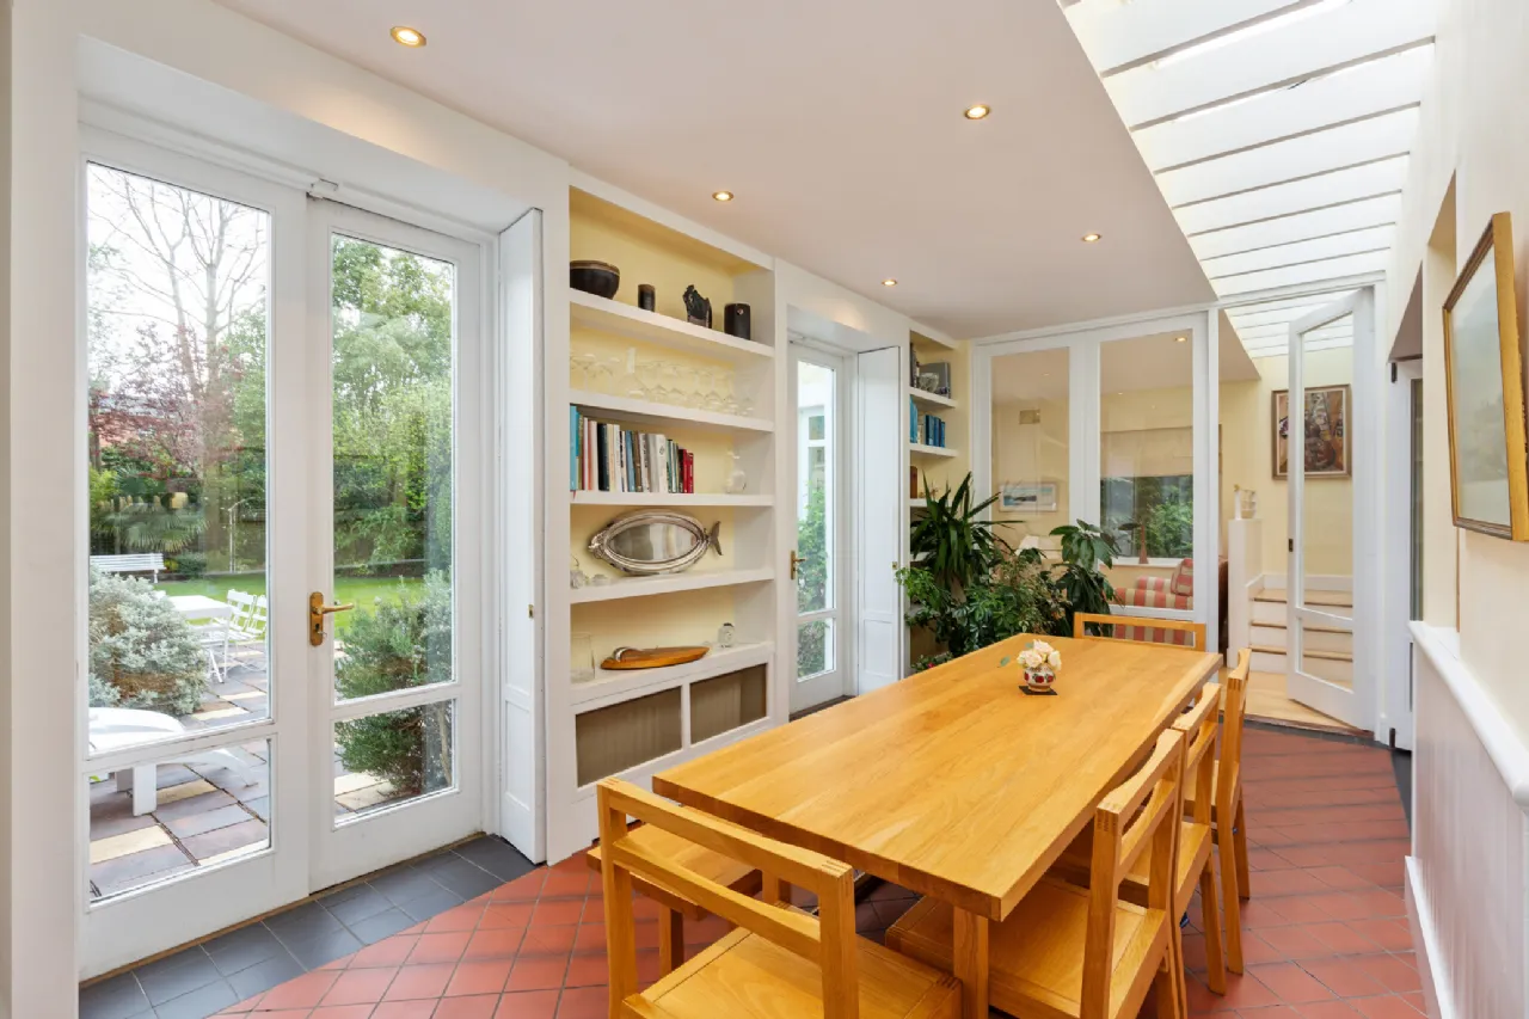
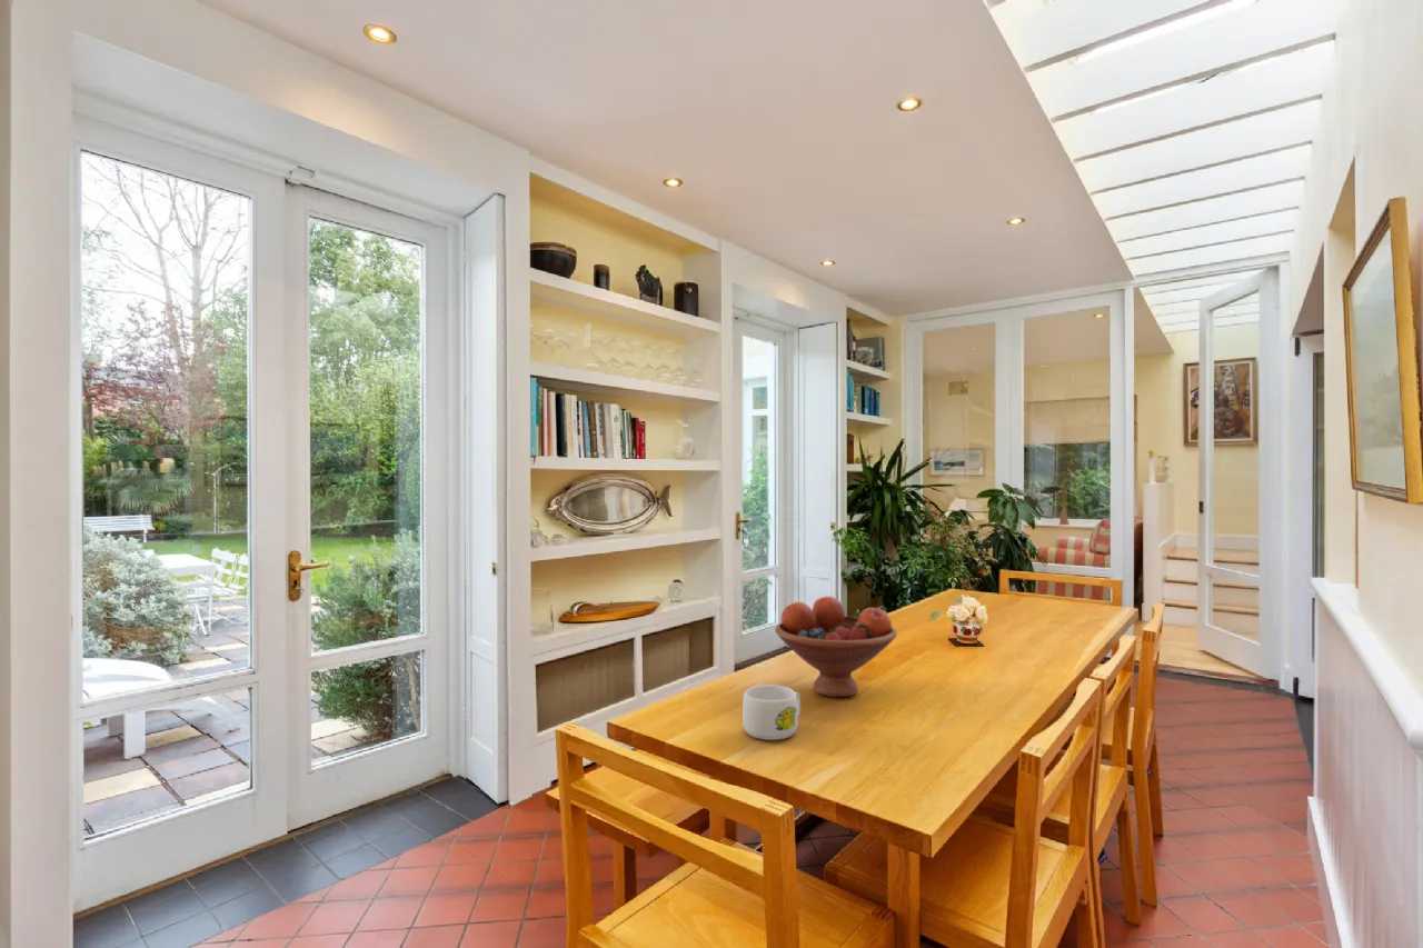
+ fruit bowl (835, 647)
+ mug (770, 711)
